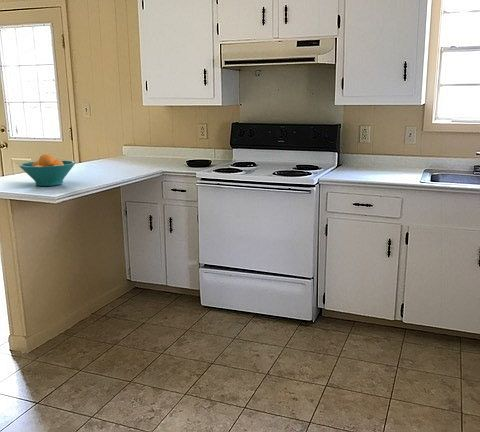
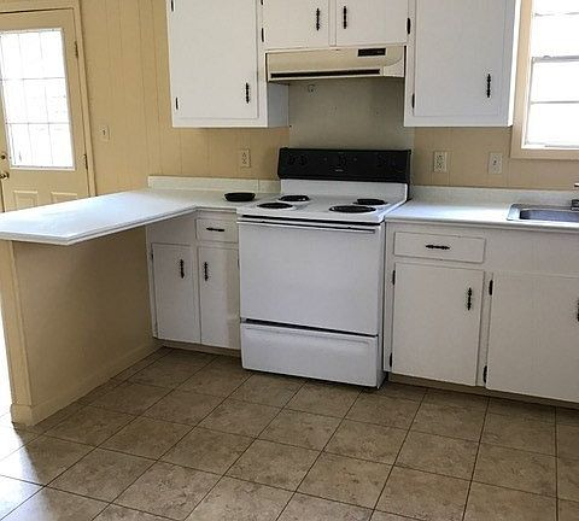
- fruit bowl (48, 169)
